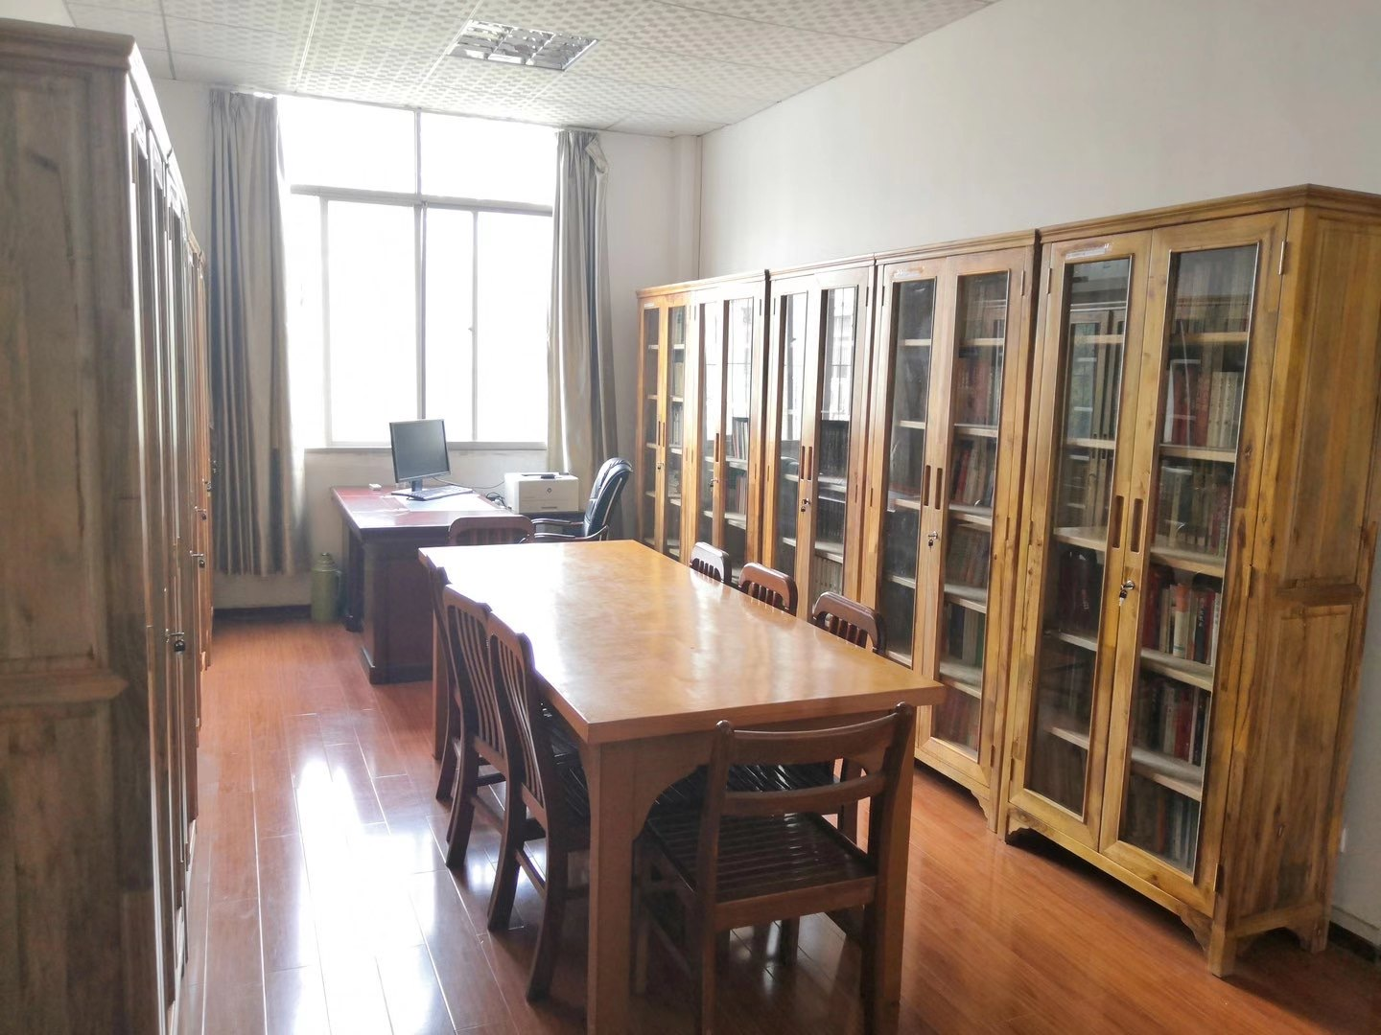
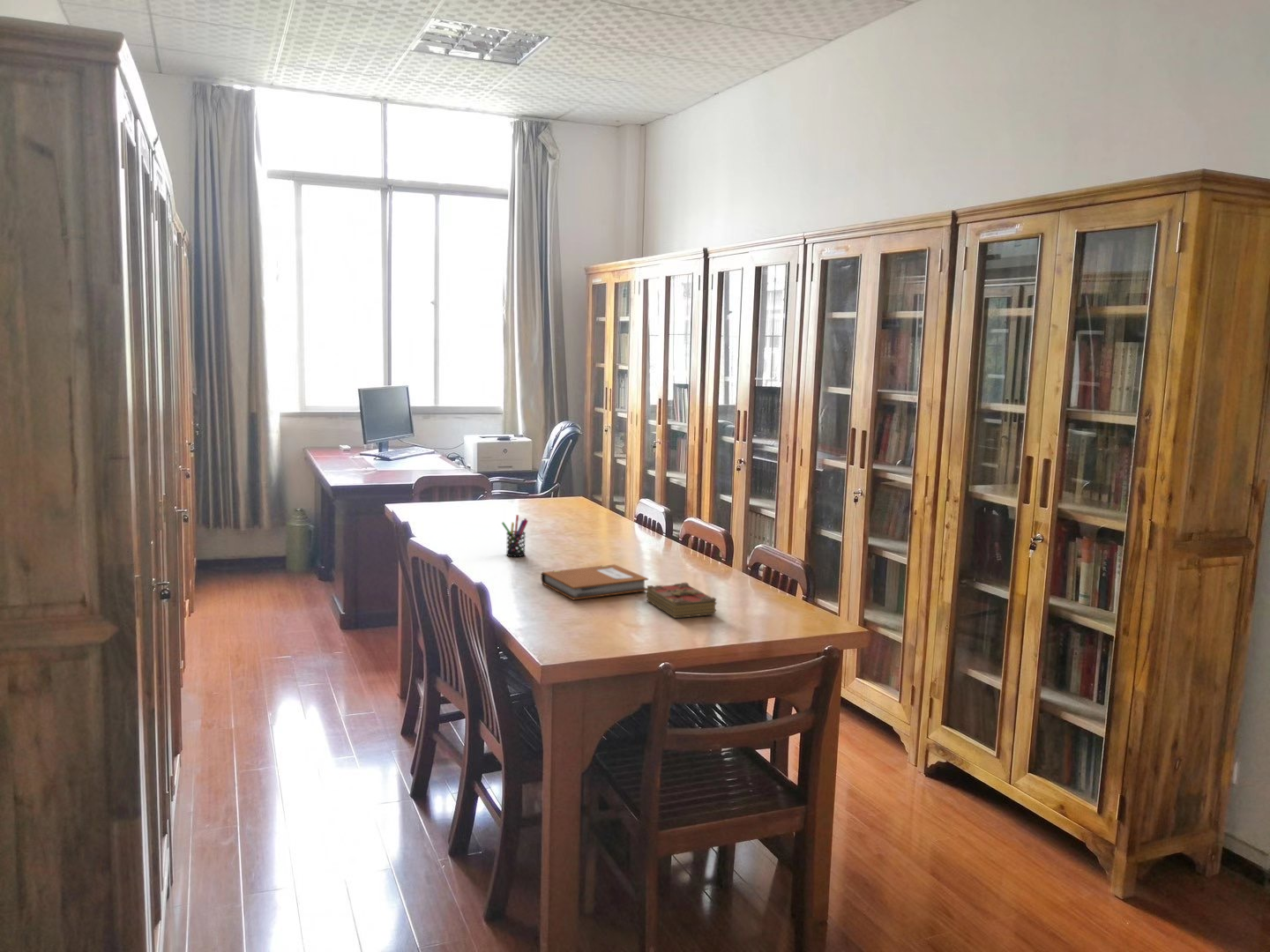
+ notebook (595, 580)
+ book (681, 599)
+ pen holder (514, 535)
